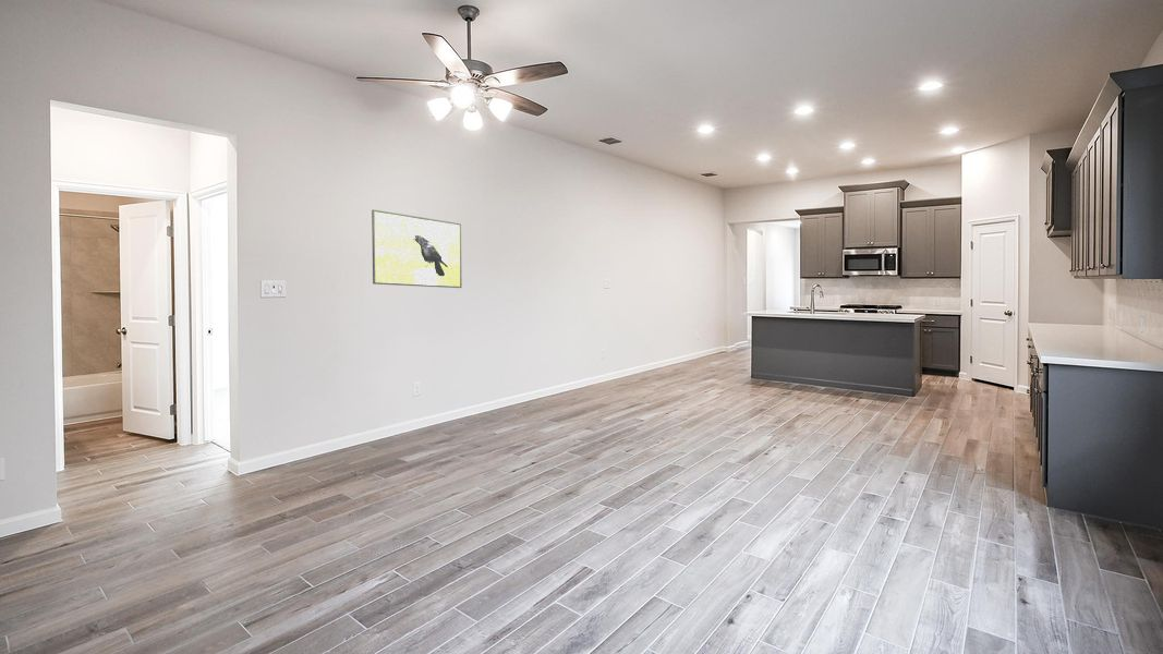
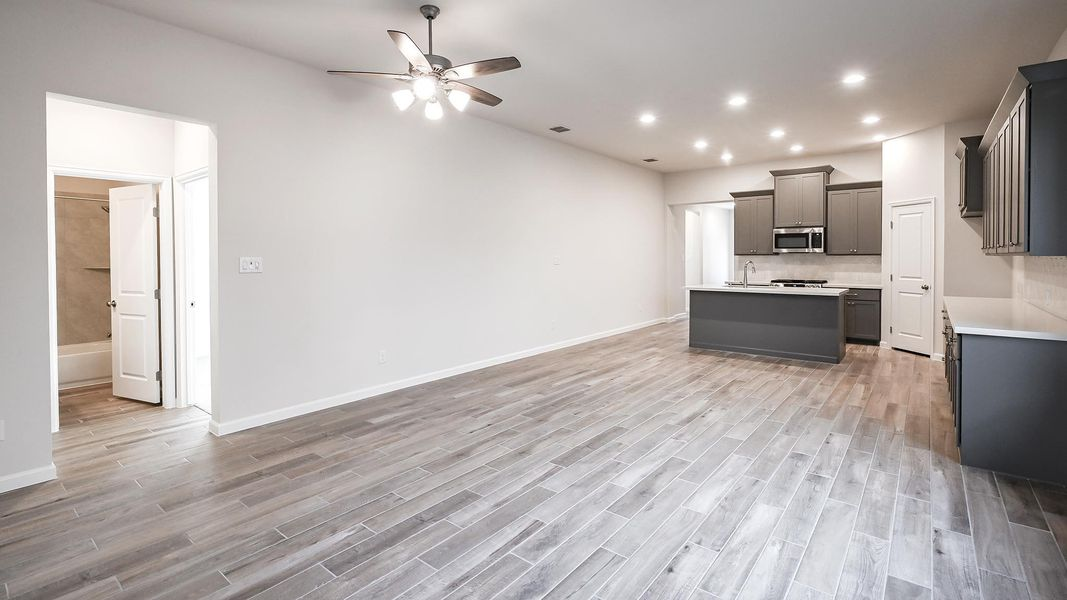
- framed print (420, 251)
